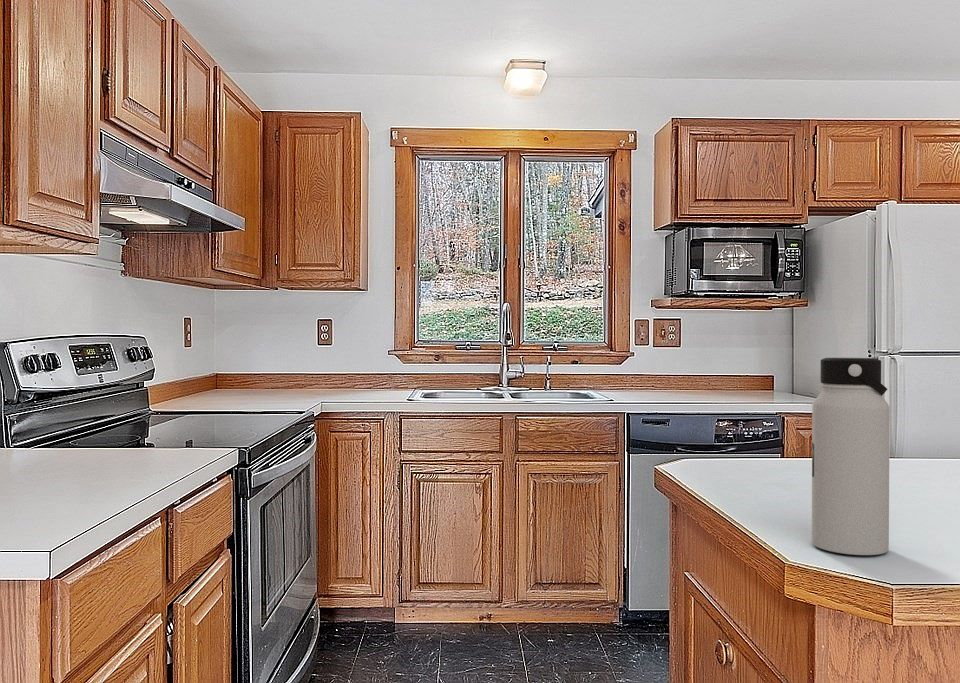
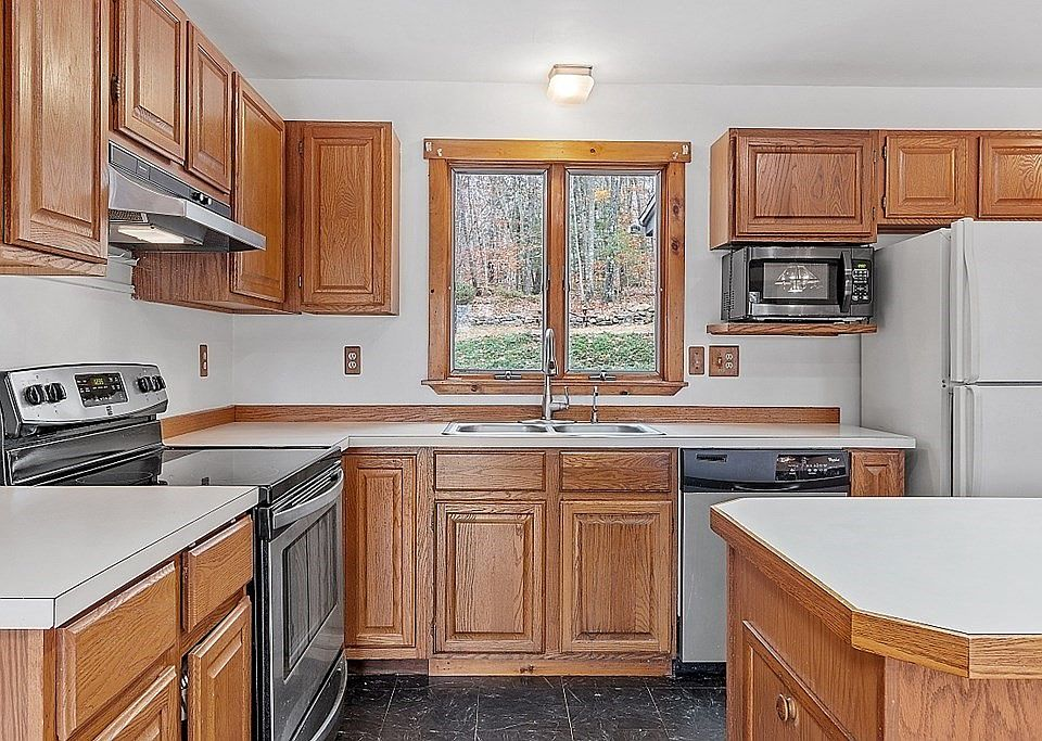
- water bottle (849, 452)
